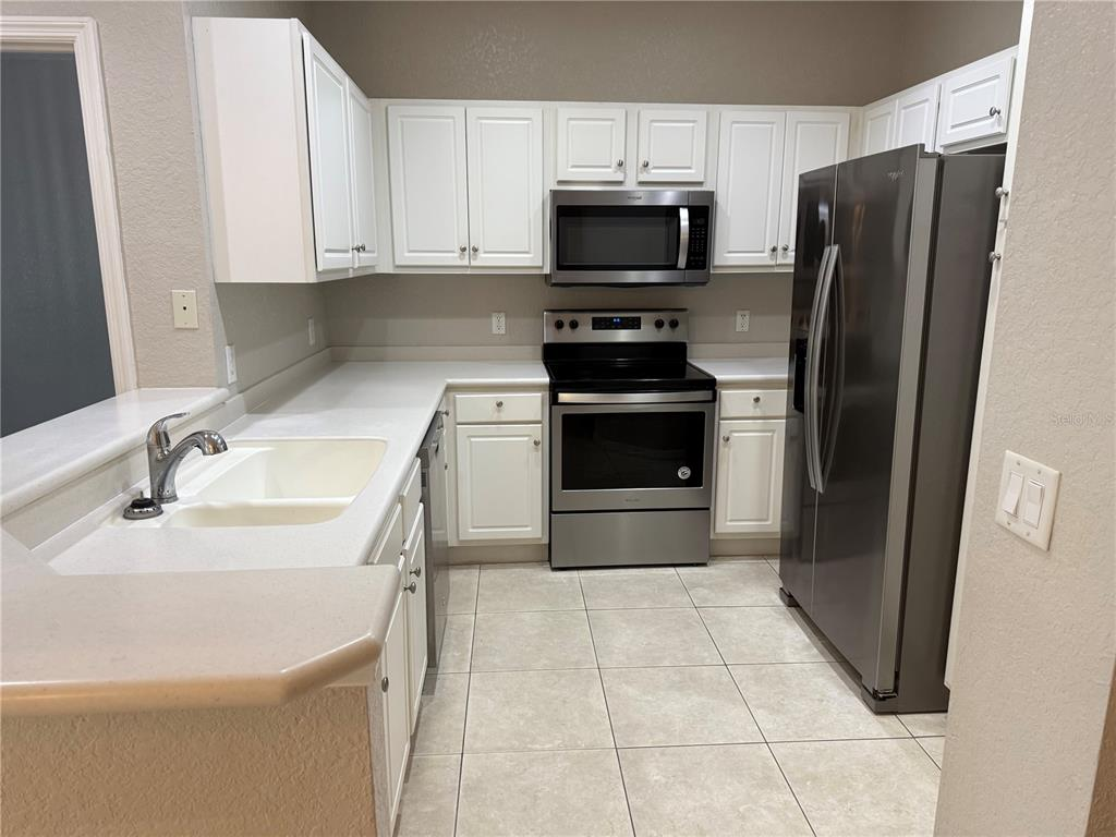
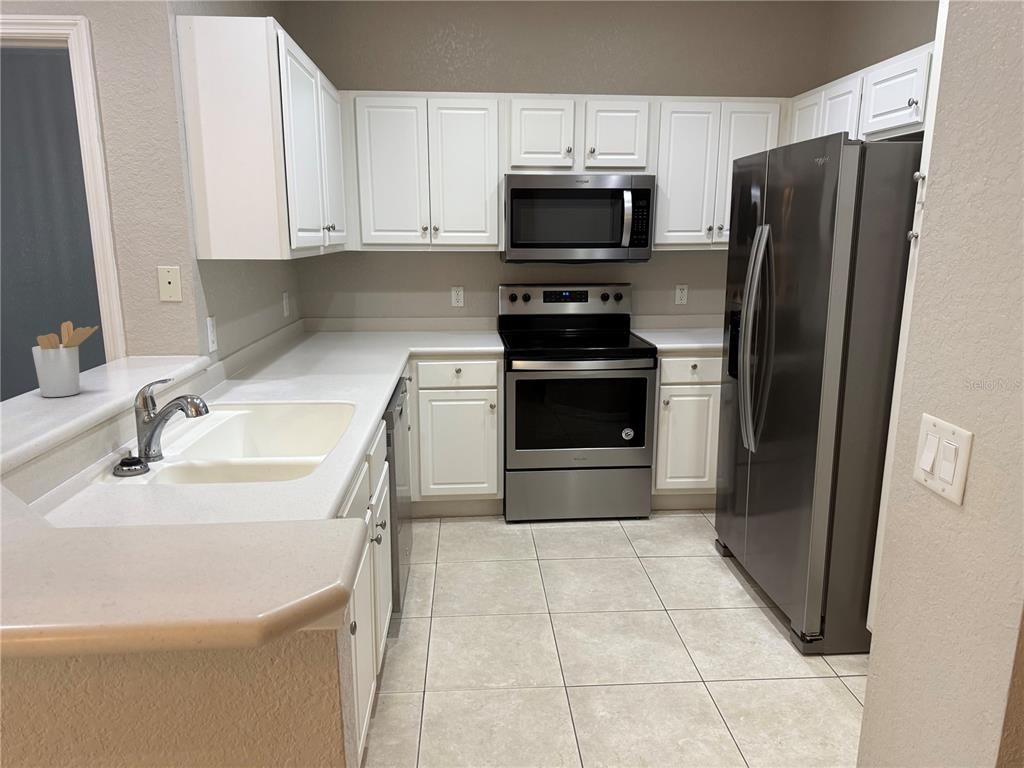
+ utensil holder (67, 358)
